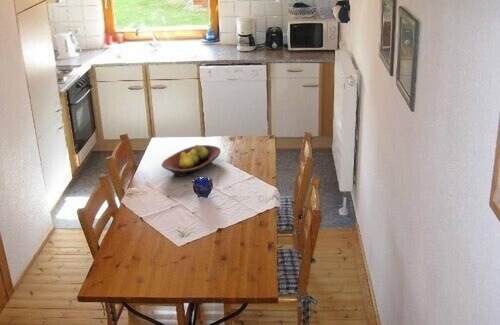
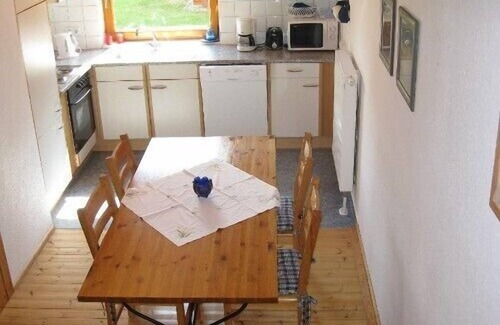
- fruit bowl (191, 158)
